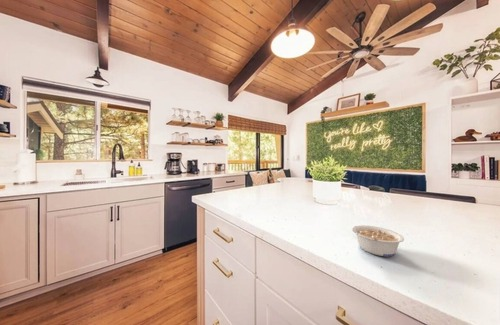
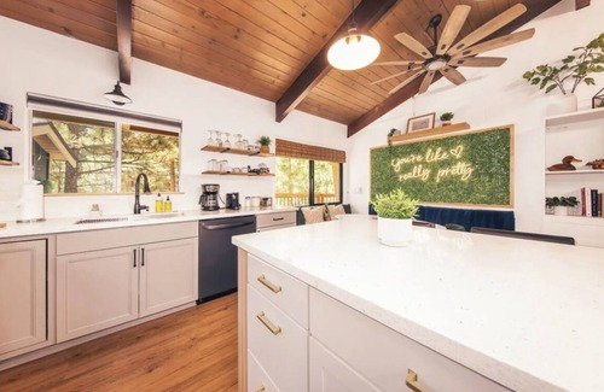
- legume (377, 239)
